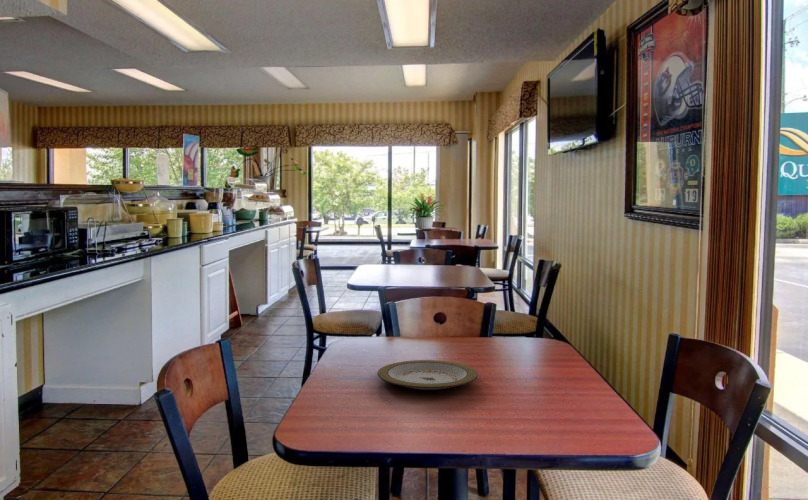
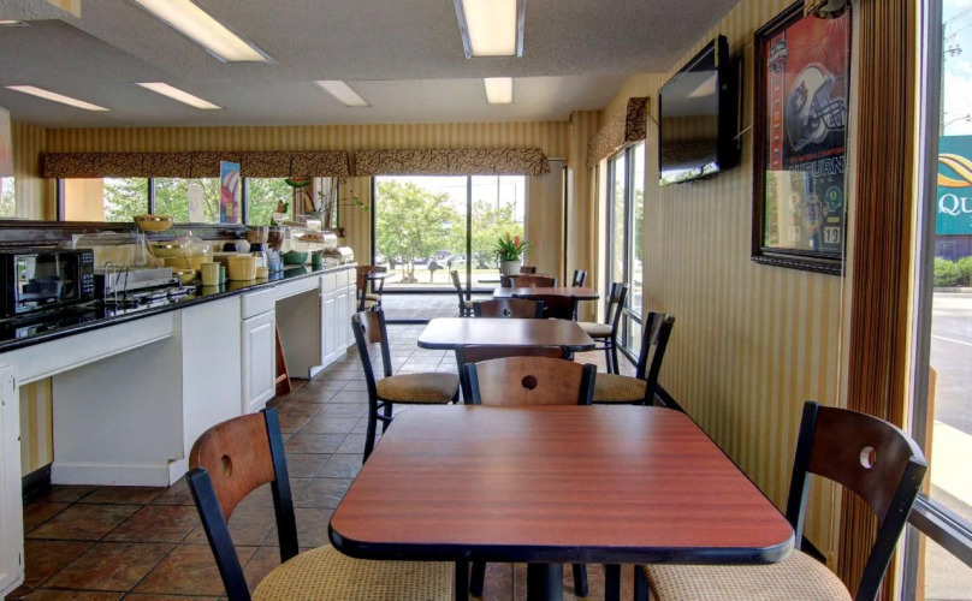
- plate (427, 376)
